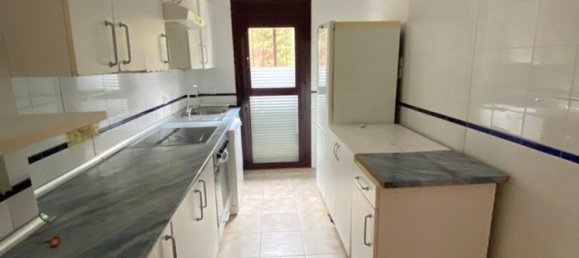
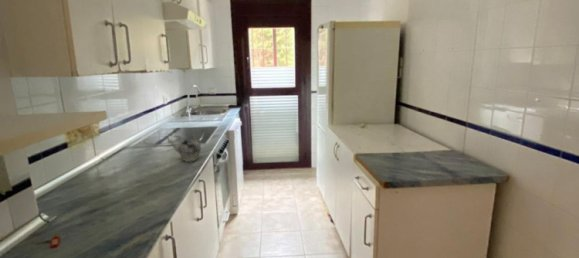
+ teapot (184, 149)
